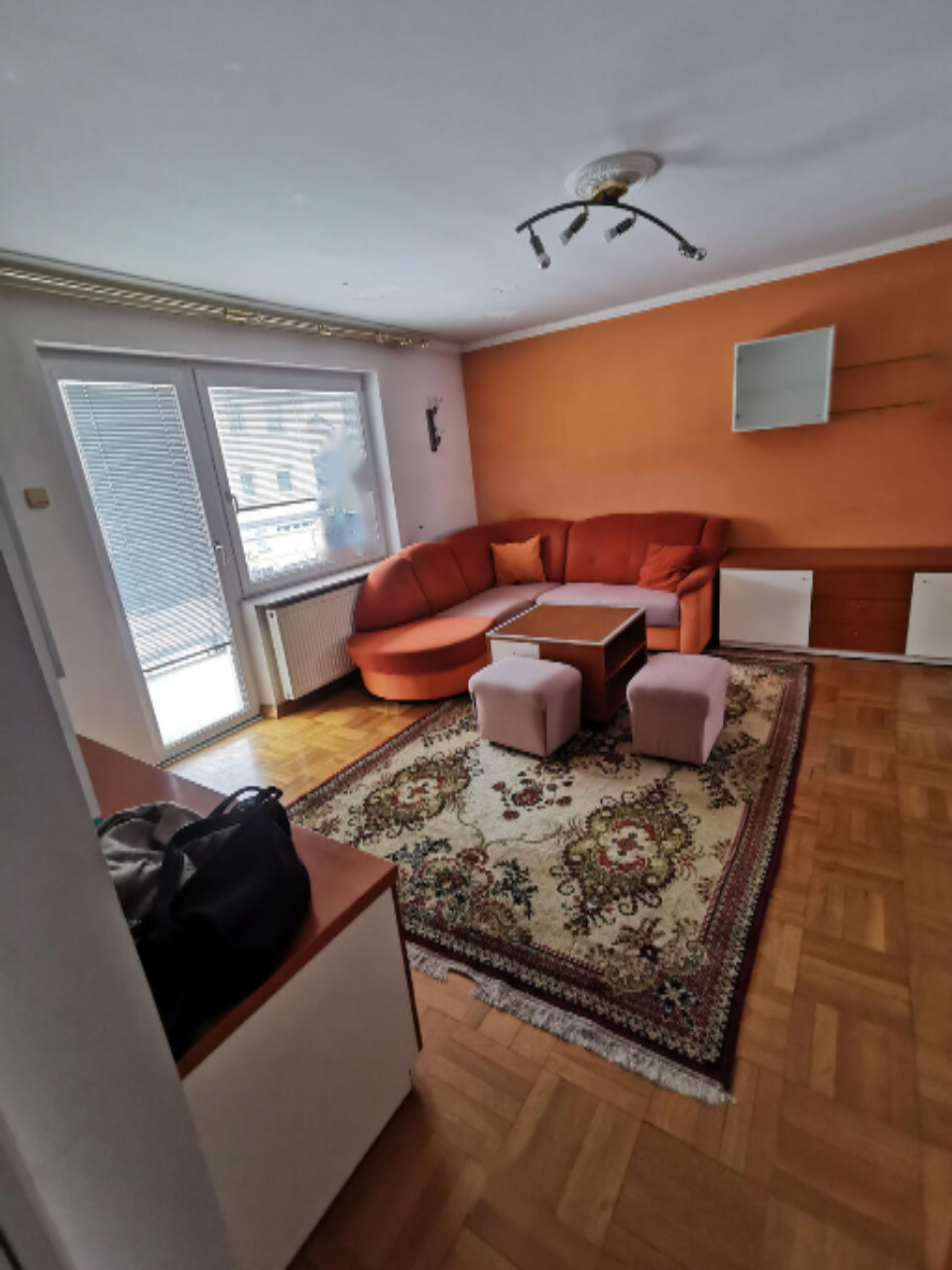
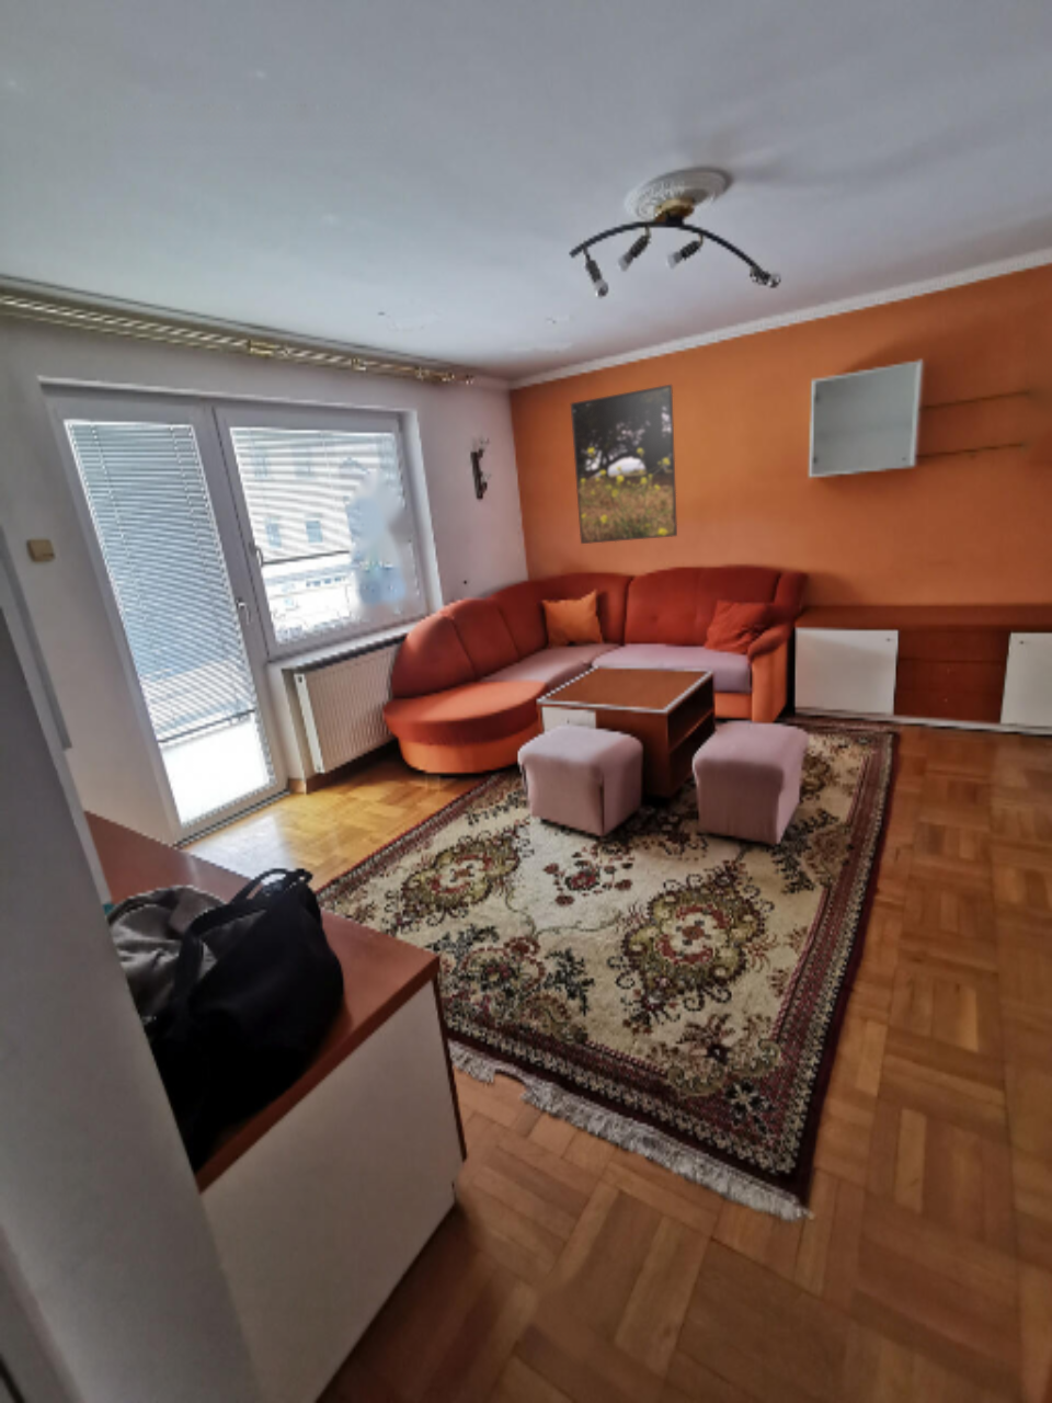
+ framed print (623, 470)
